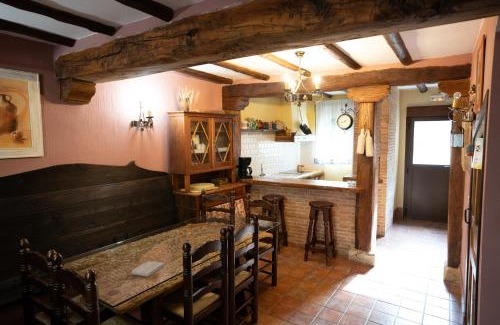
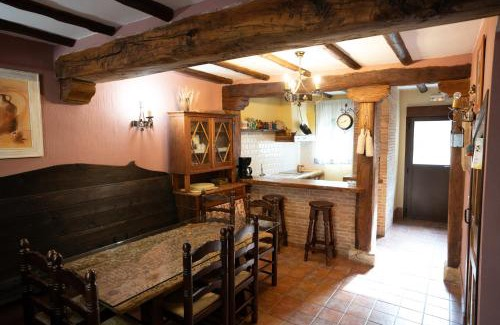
- washcloth (148, 268)
